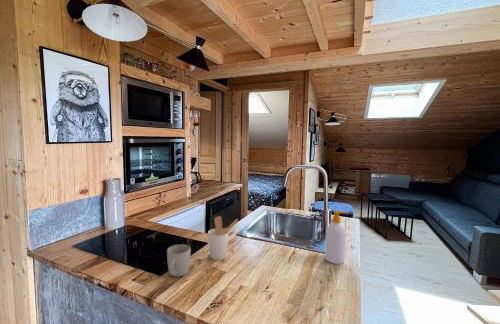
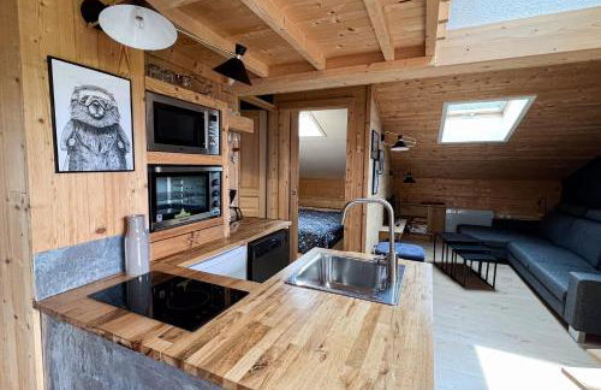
- soap bottle (336, 235)
- utensil holder (223, 237)
- mug (177, 262)
